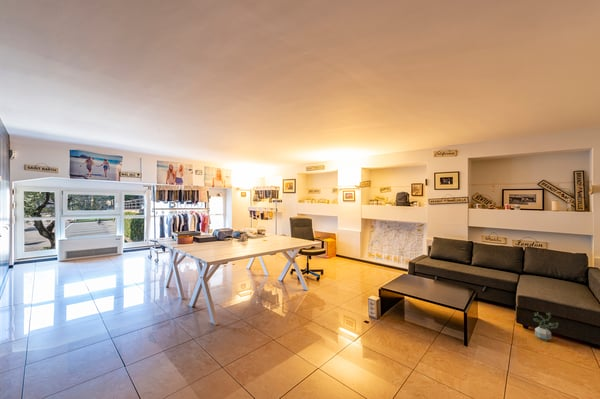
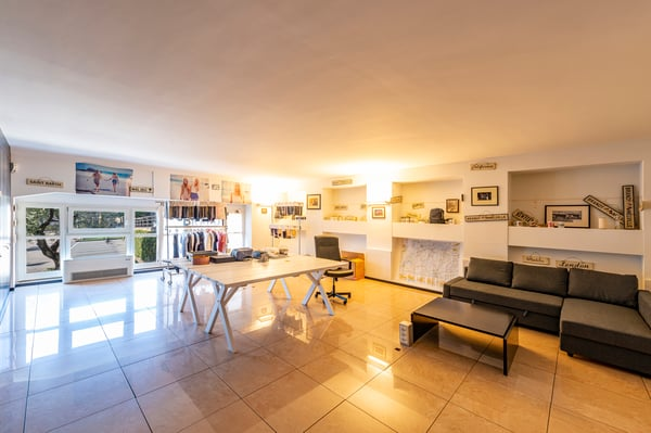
- potted plant (545, 326)
